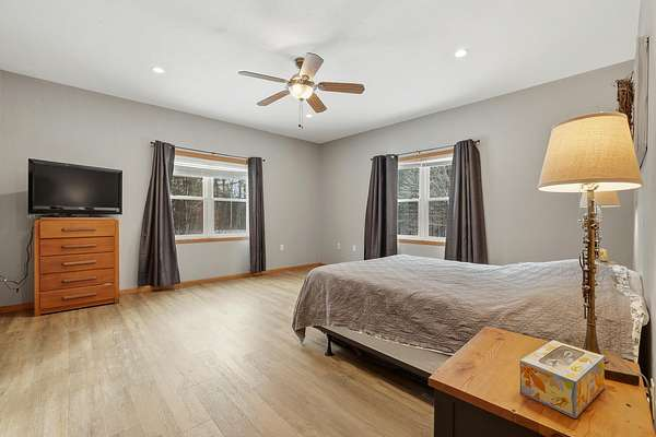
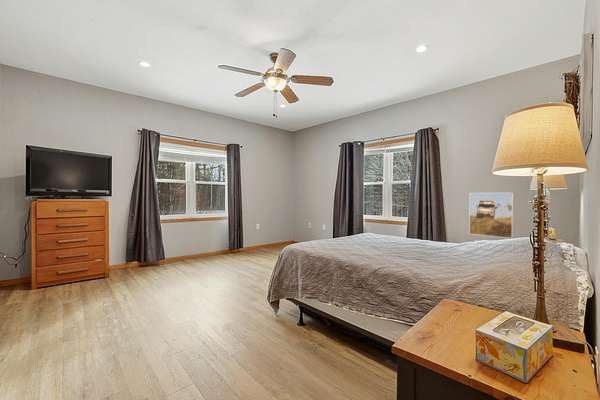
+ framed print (490, 214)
